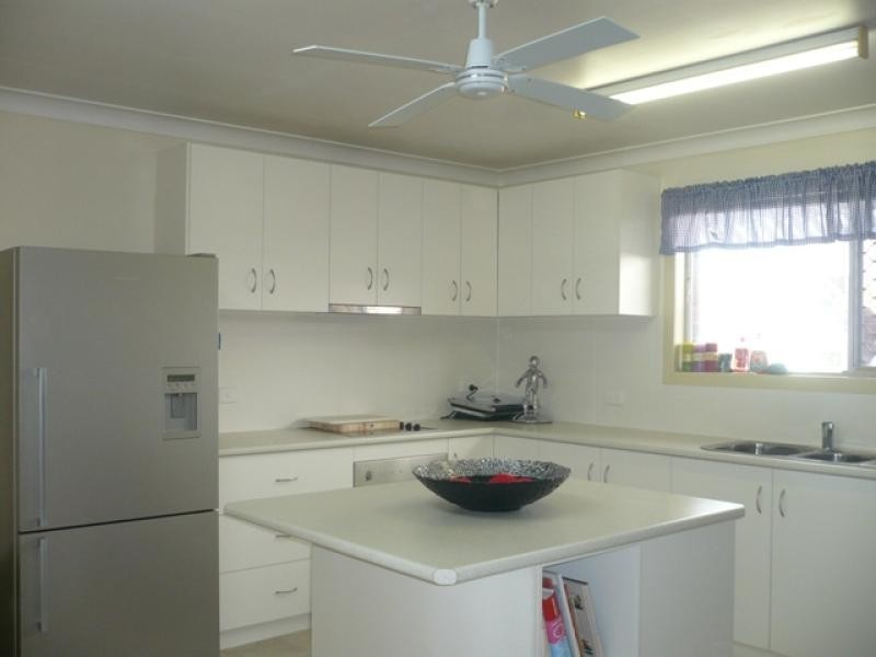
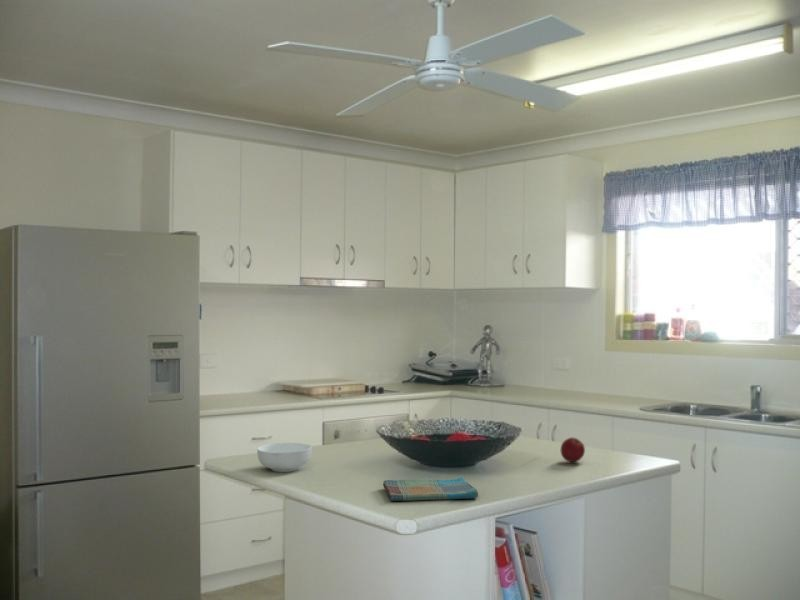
+ apple (572, 449)
+ dish towel (429, 488)
+ cereal bowl (284, 458)
